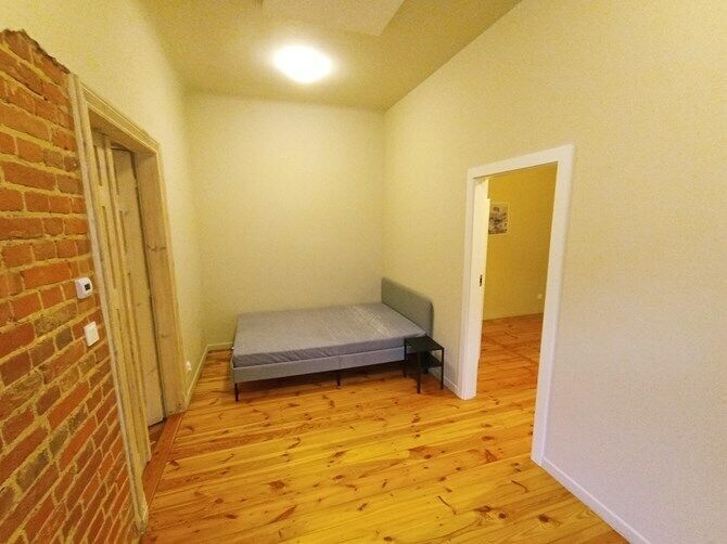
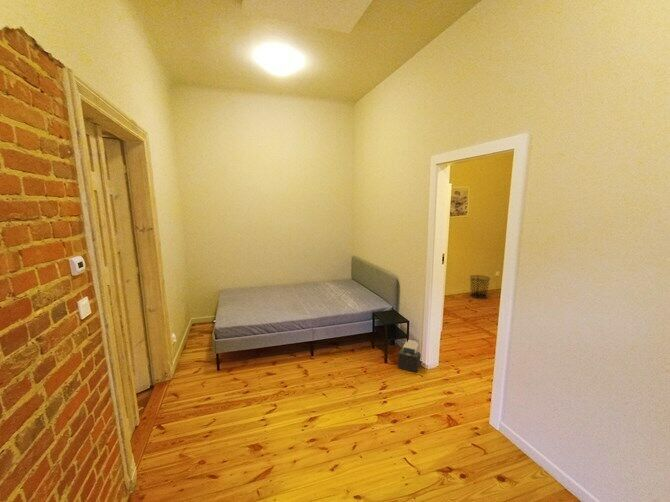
+ air filter (410, 354)
+ waste bin (479, 286)
